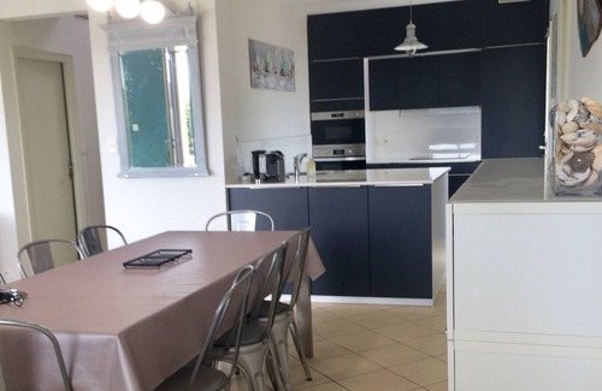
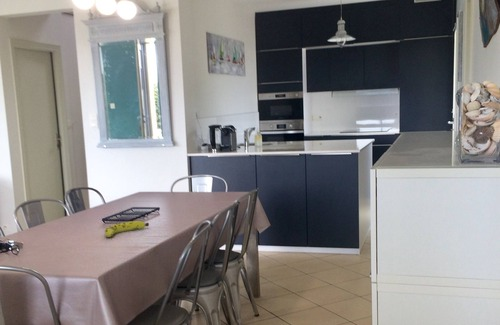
+ fruit (127, 228)
